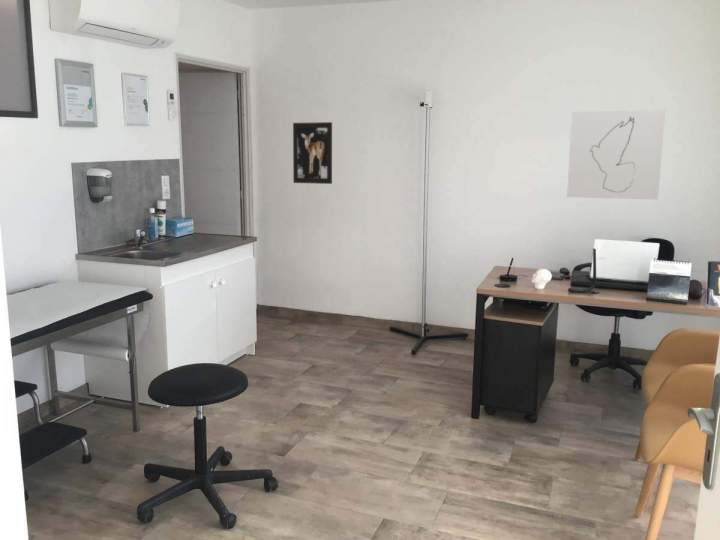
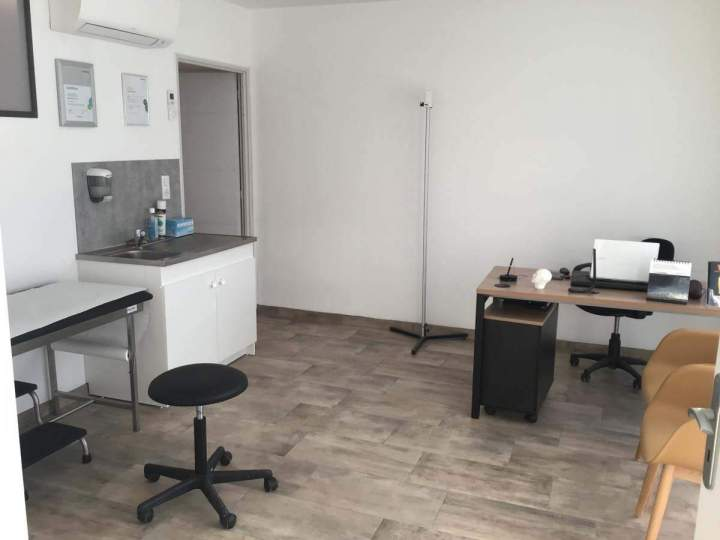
- wall art (312, 153)
- wall art (614, 155)
